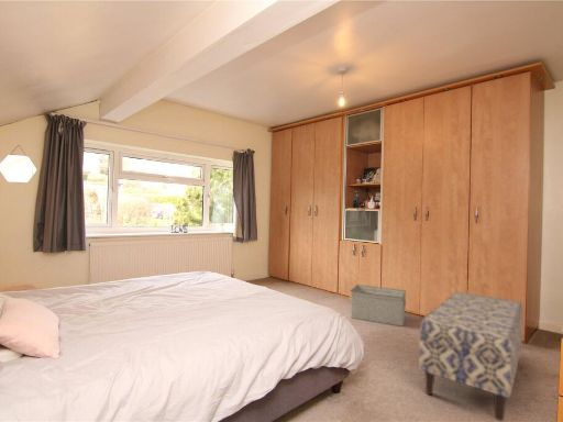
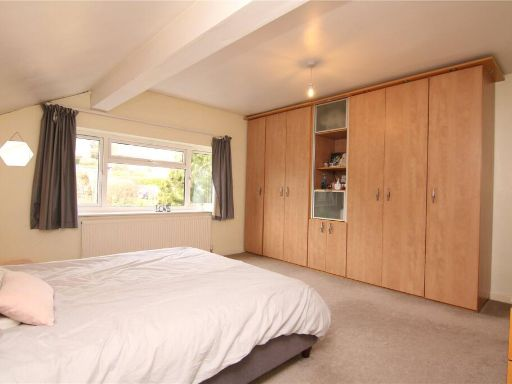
- bench (475, 343)
- storage bin (377, 304)
